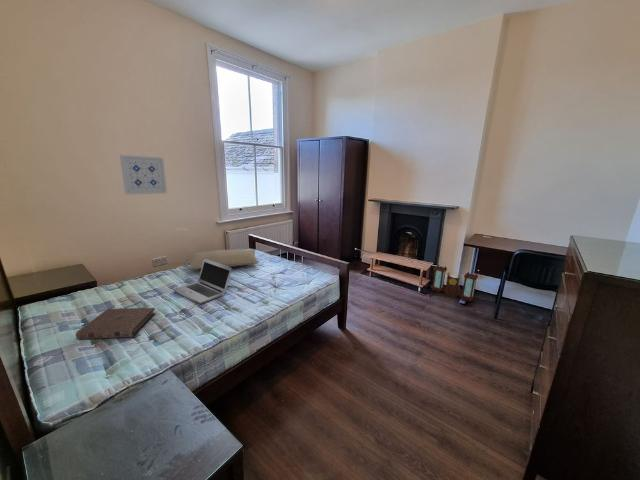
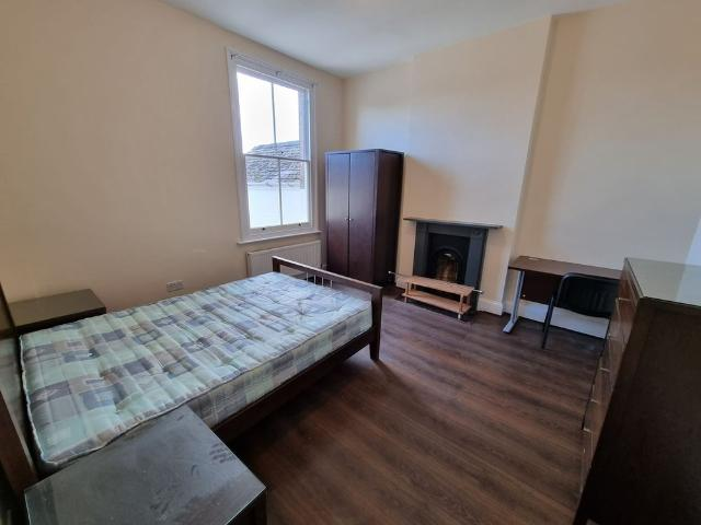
- lantern (453, 282)
- book (119, 322)
- wall art (144, 175)
- laptop (202, 279)
- pillow (224, 258)
